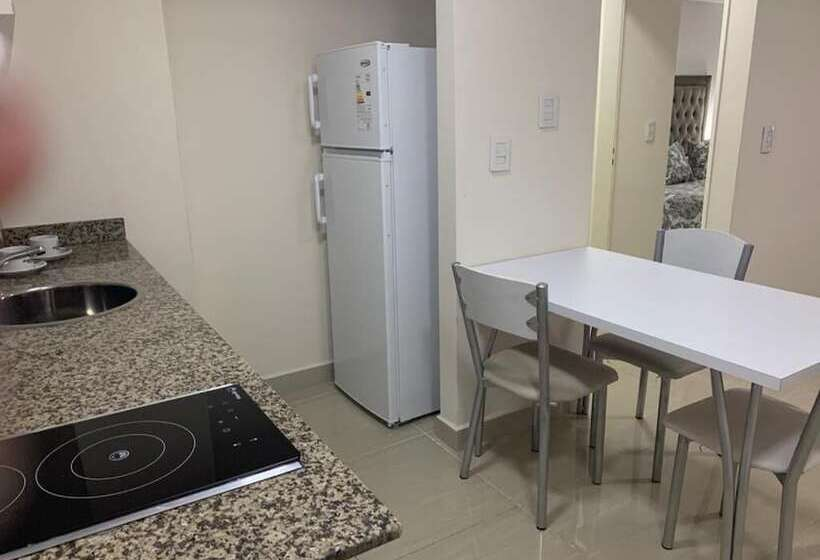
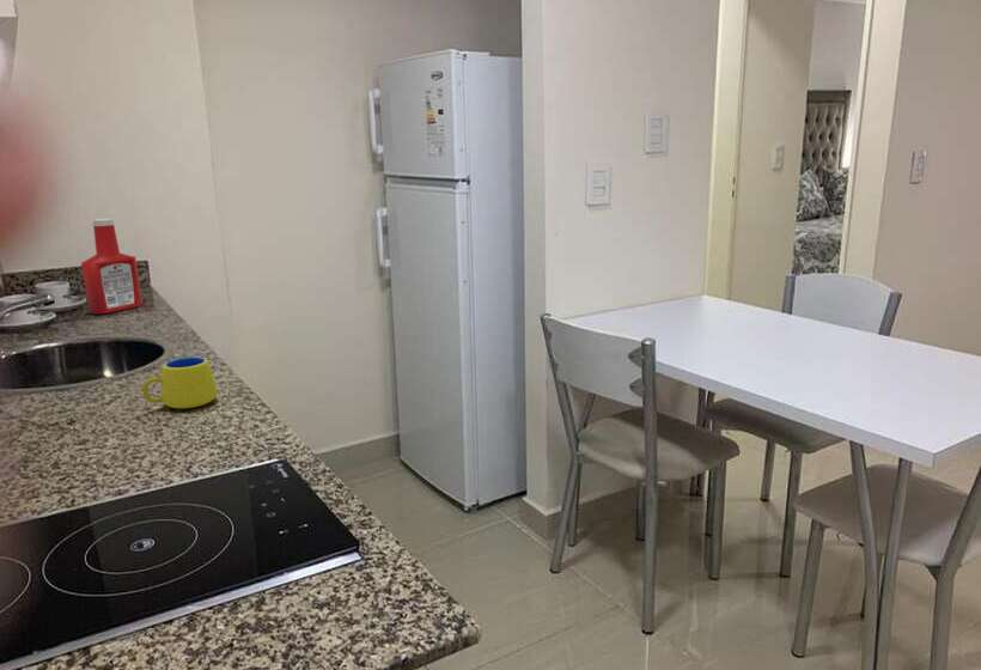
+ mug (179, 383)
+ soap bottle (109, 264)
